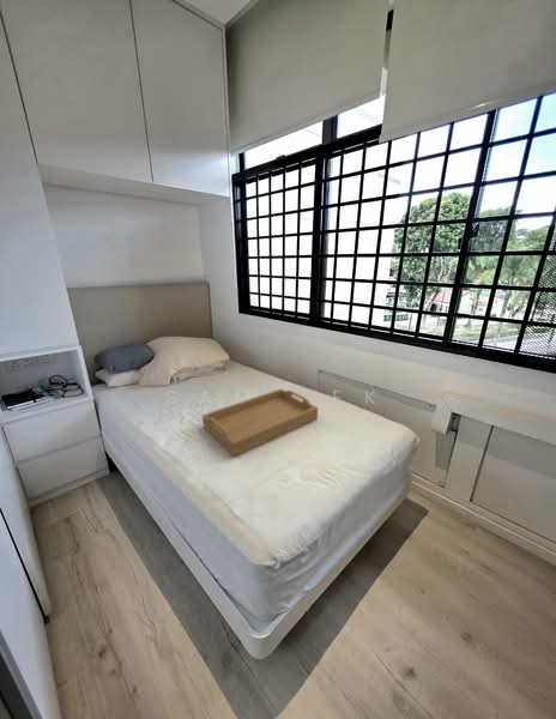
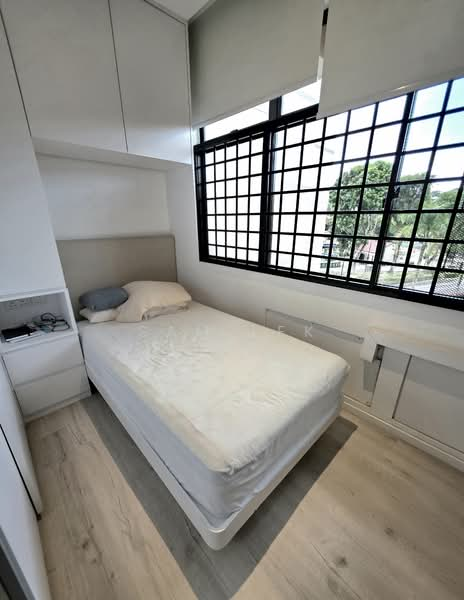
- serving tray (261, 415)
